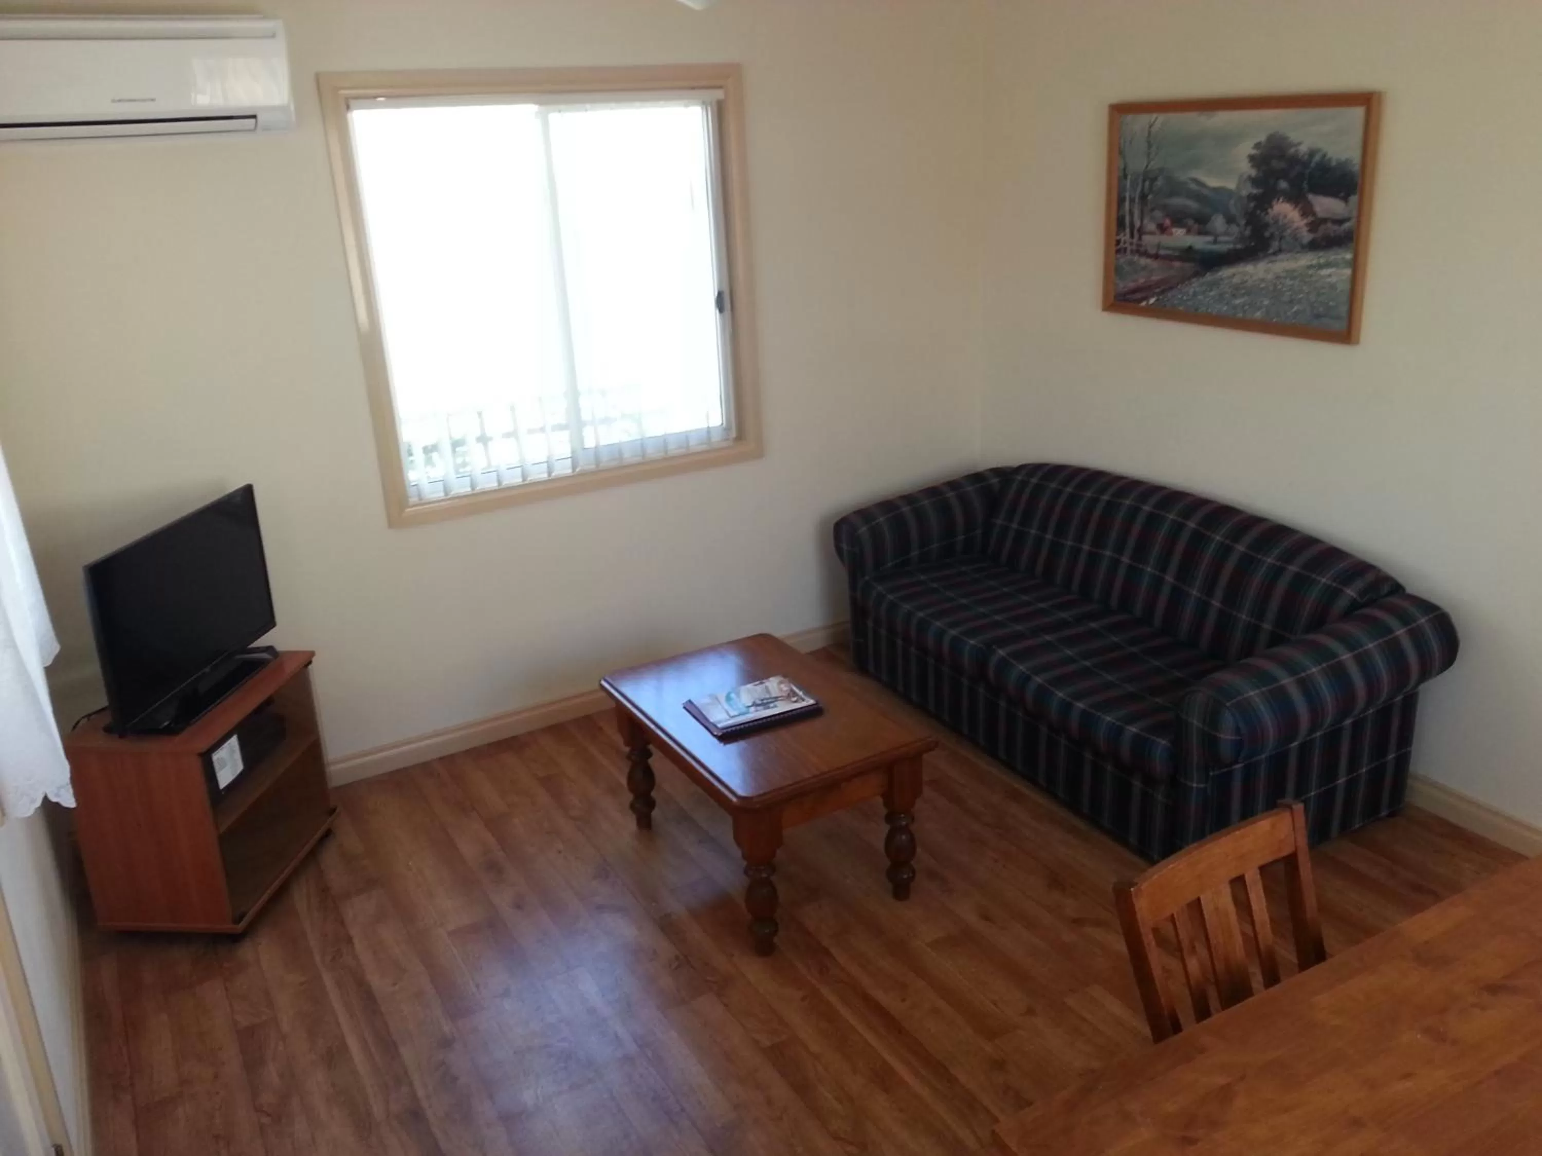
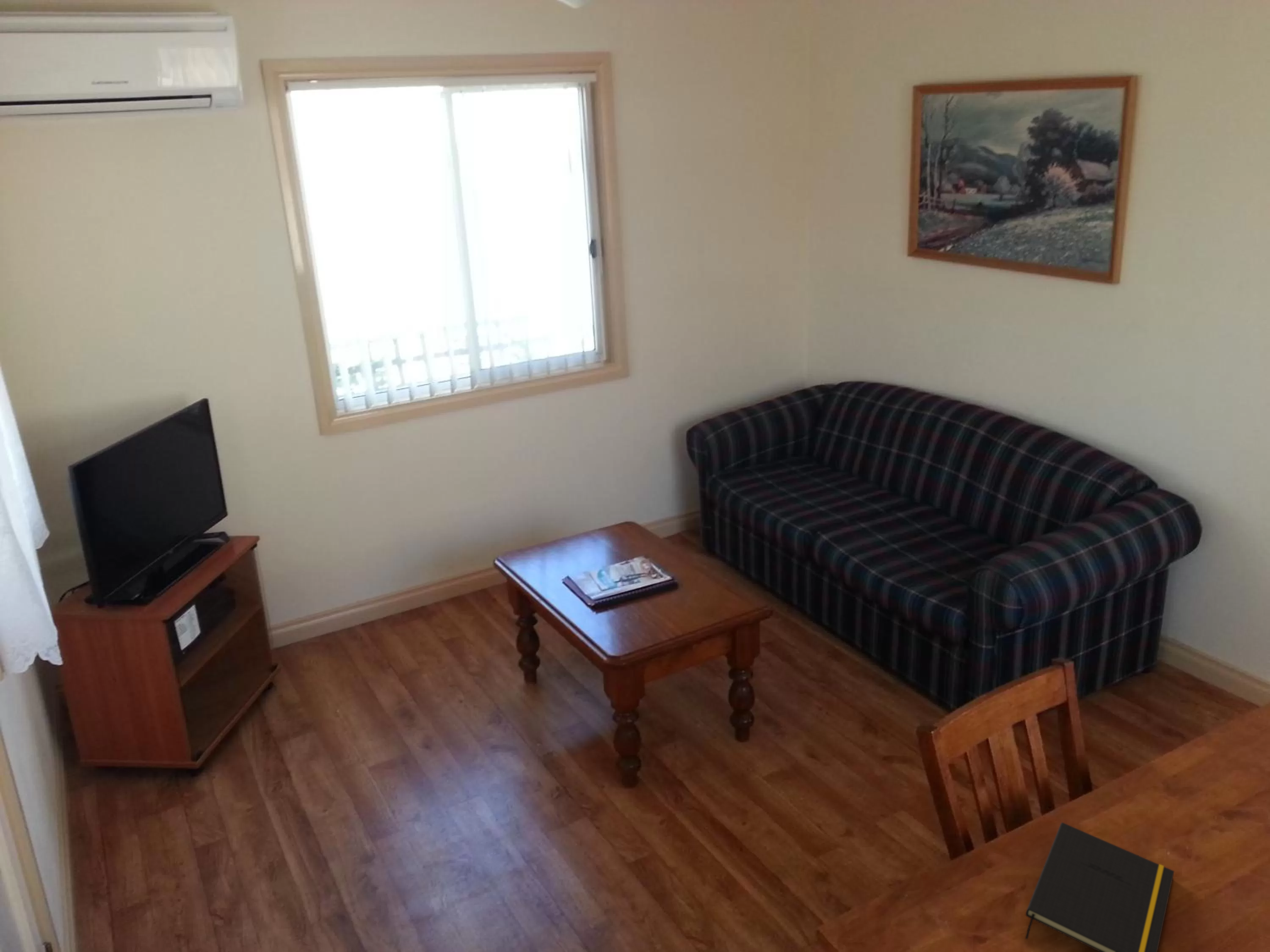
+ notepad (1102, 892)
